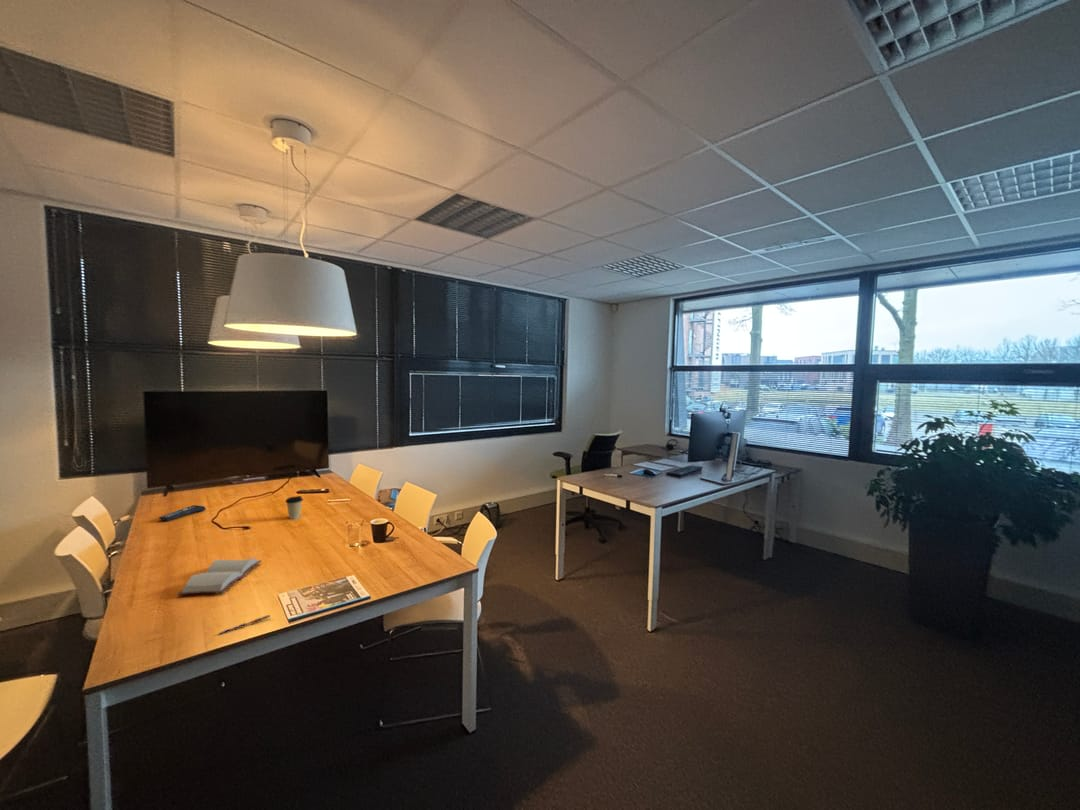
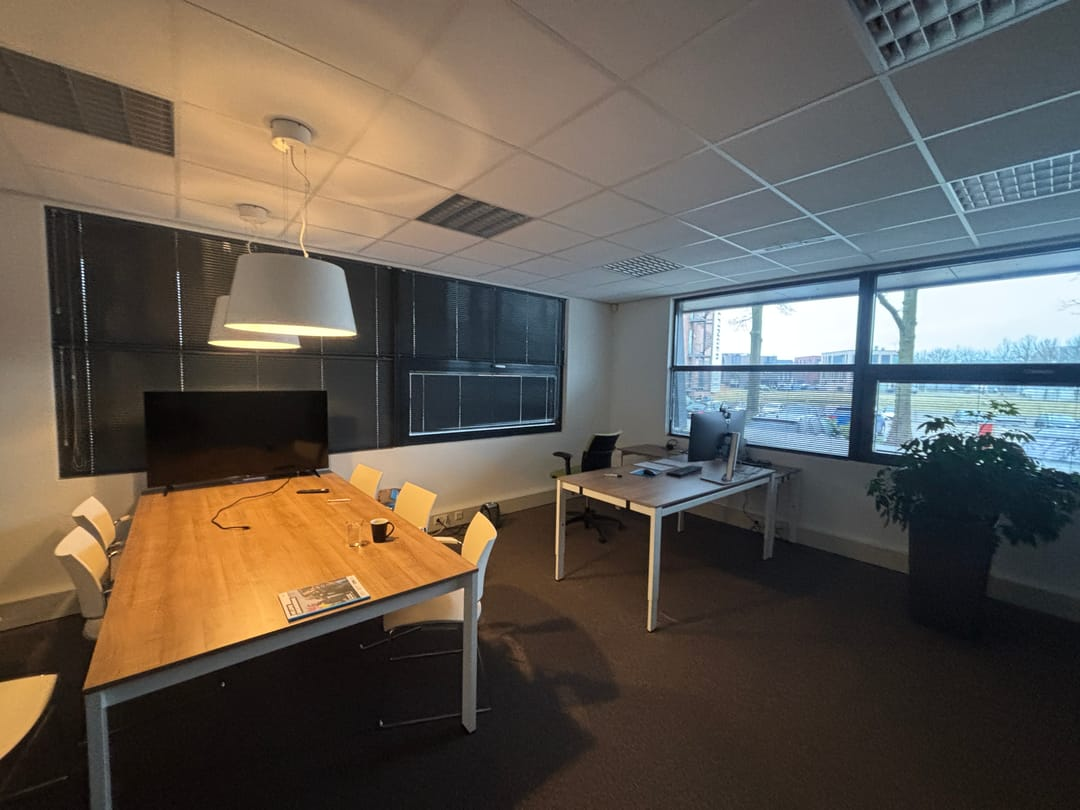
- pen (245, 623)
- remote control (183, 512)
- hardback book (223, 572)
- coffee cup (294, 507)
